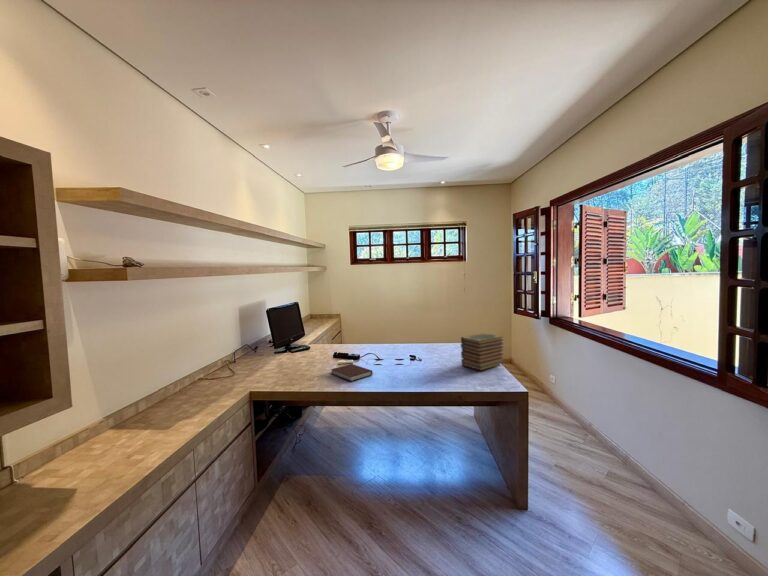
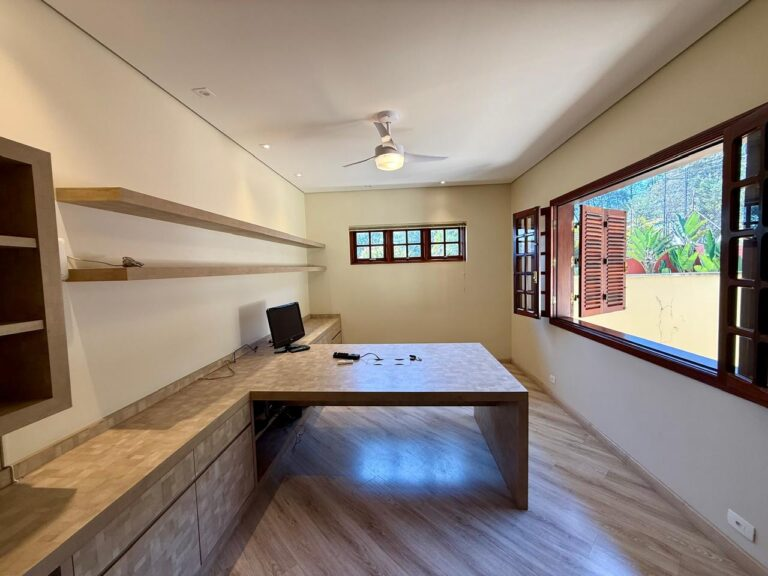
- notebook (351, 372)
- book stack (482, 351)
